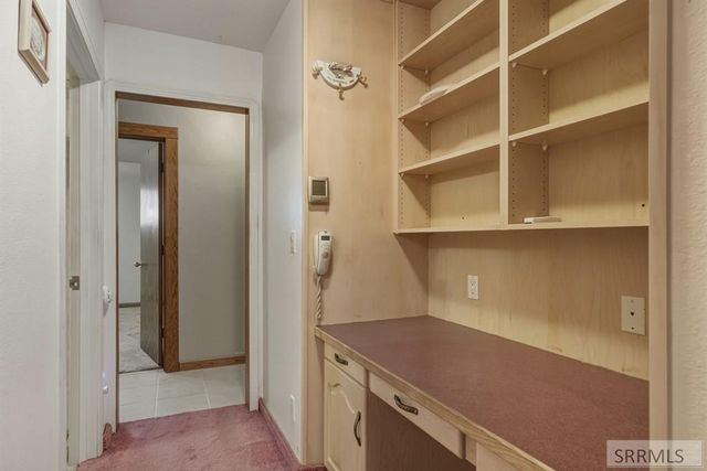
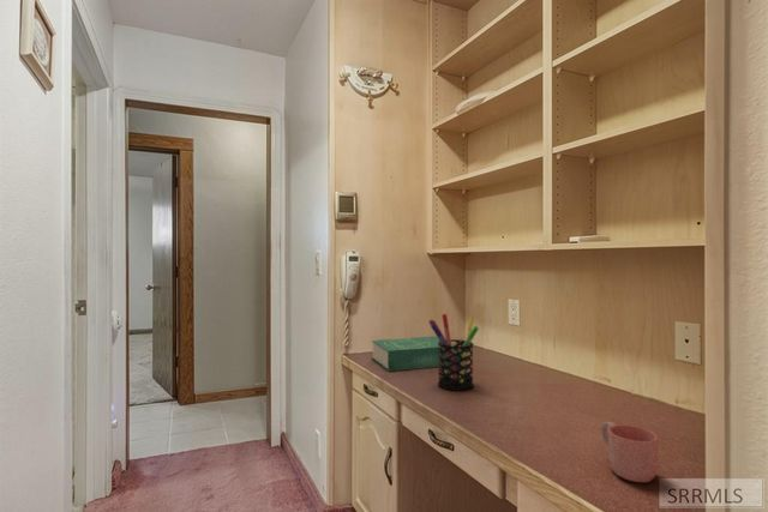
+ pen holder (457, 349)
+ mug (625, 450)
+ book (413, 351)
